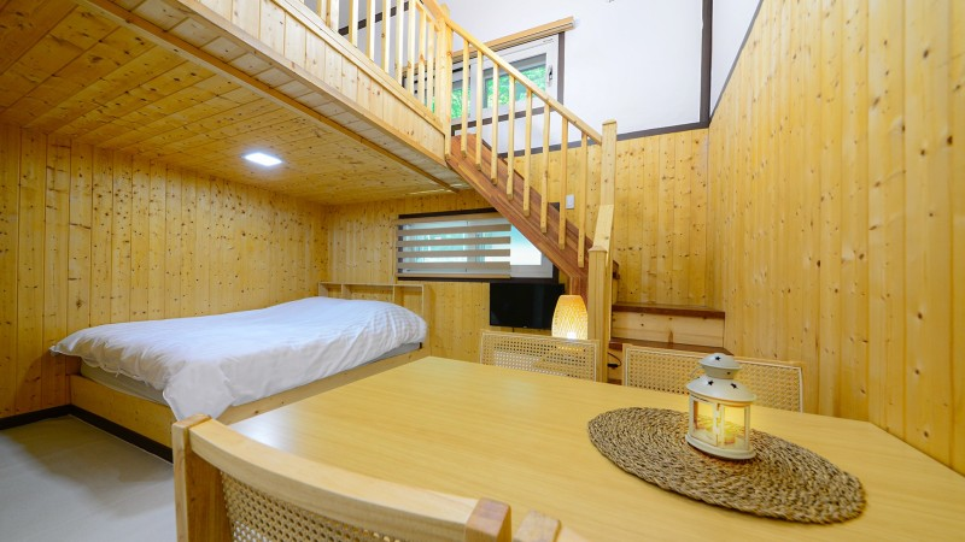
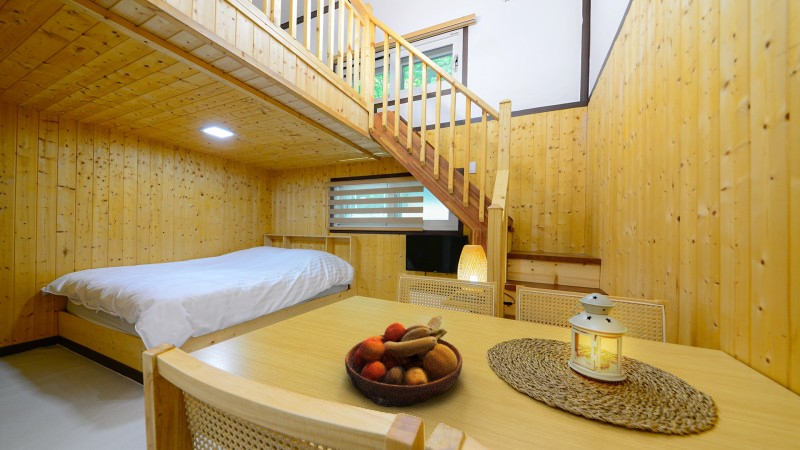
+ fruit bowl (403, 349)
